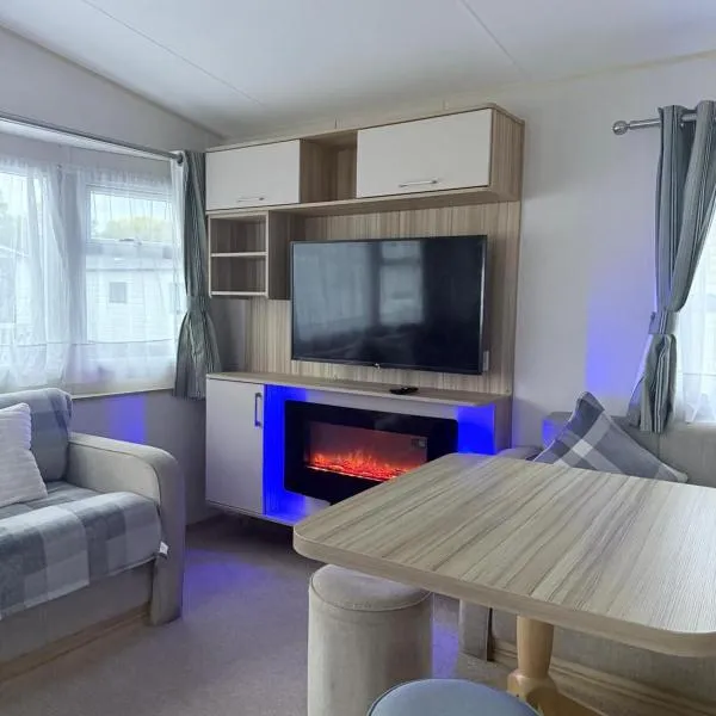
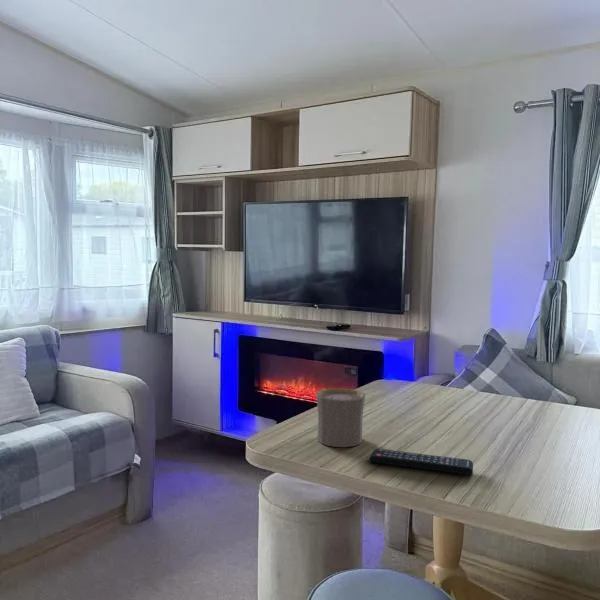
+ cup (340, 416)
+ remote control (420, 462)
